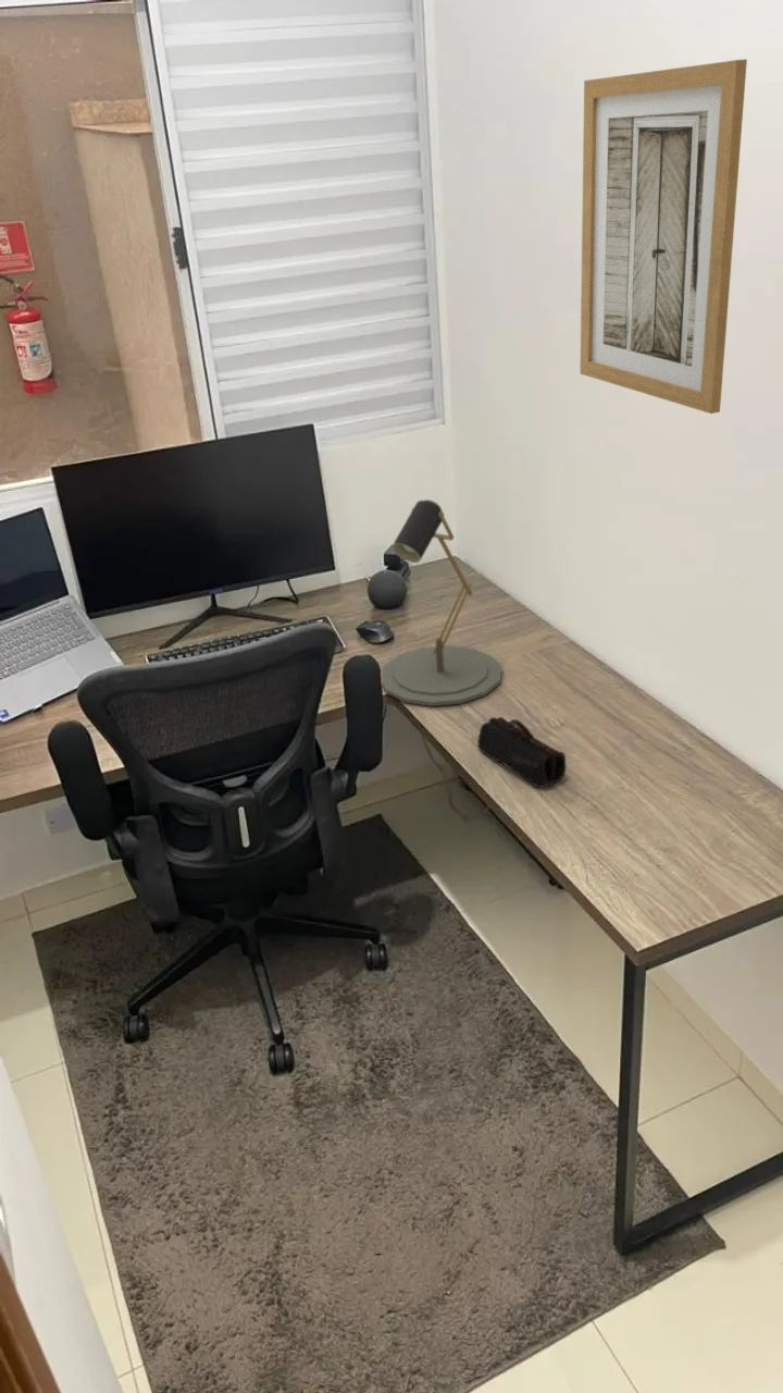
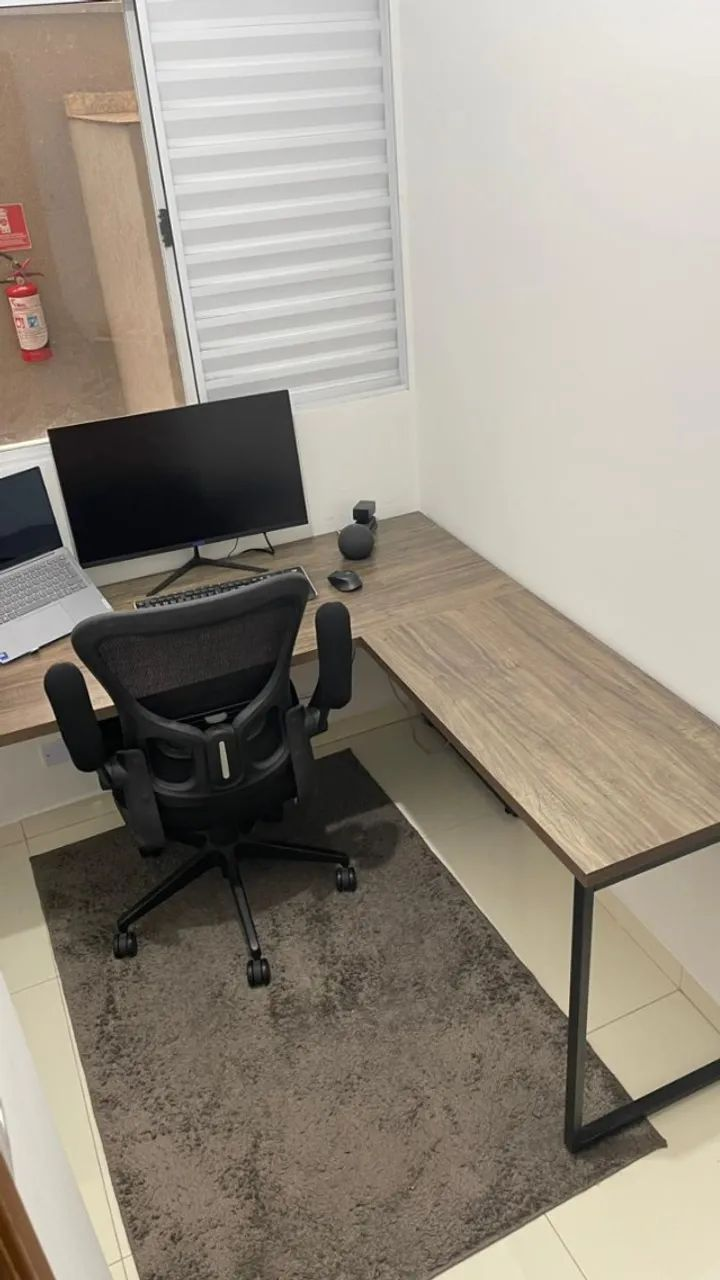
- wall art (649, 242)
- pencil case (521, 742)
- desk lamp (456, 600)
